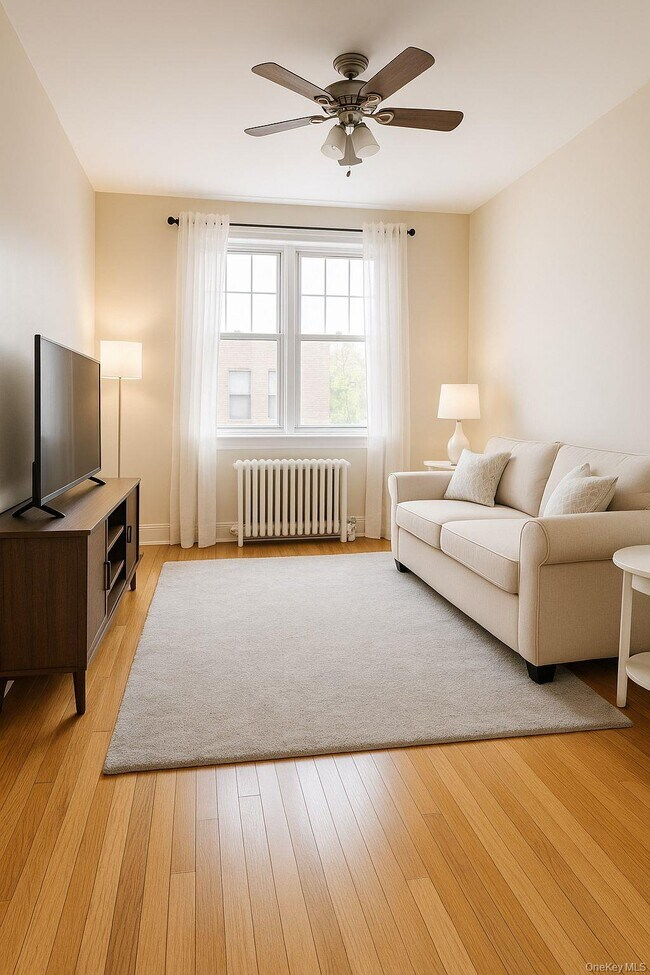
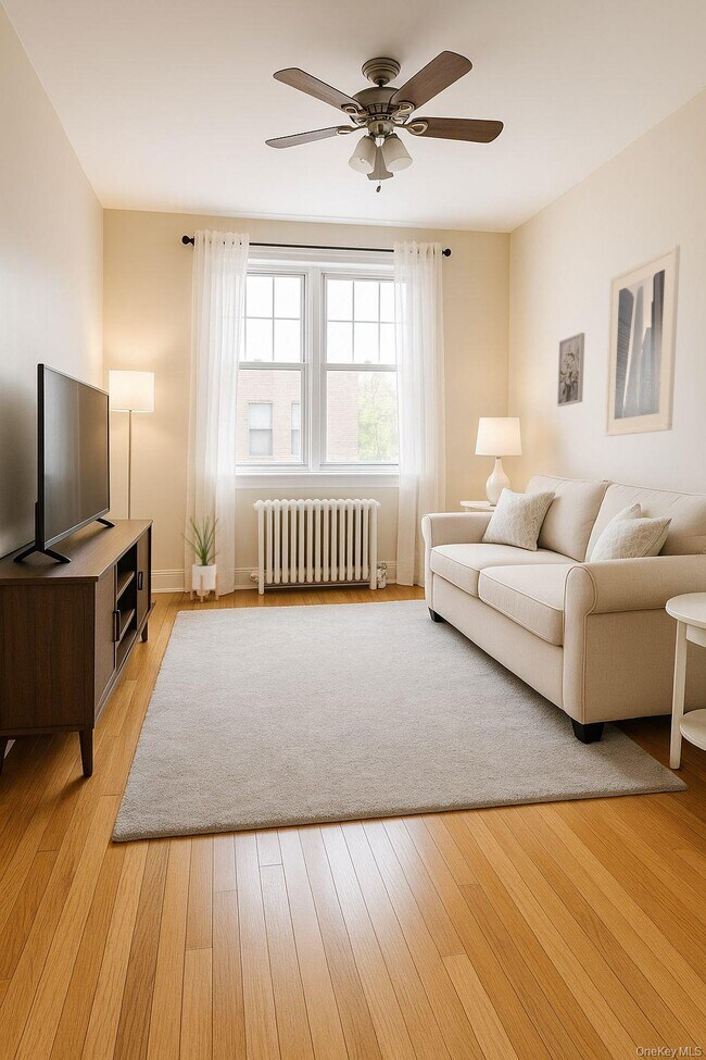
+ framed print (639, 348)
+ wall art (570, 371)
+ house plant (204, 553)
